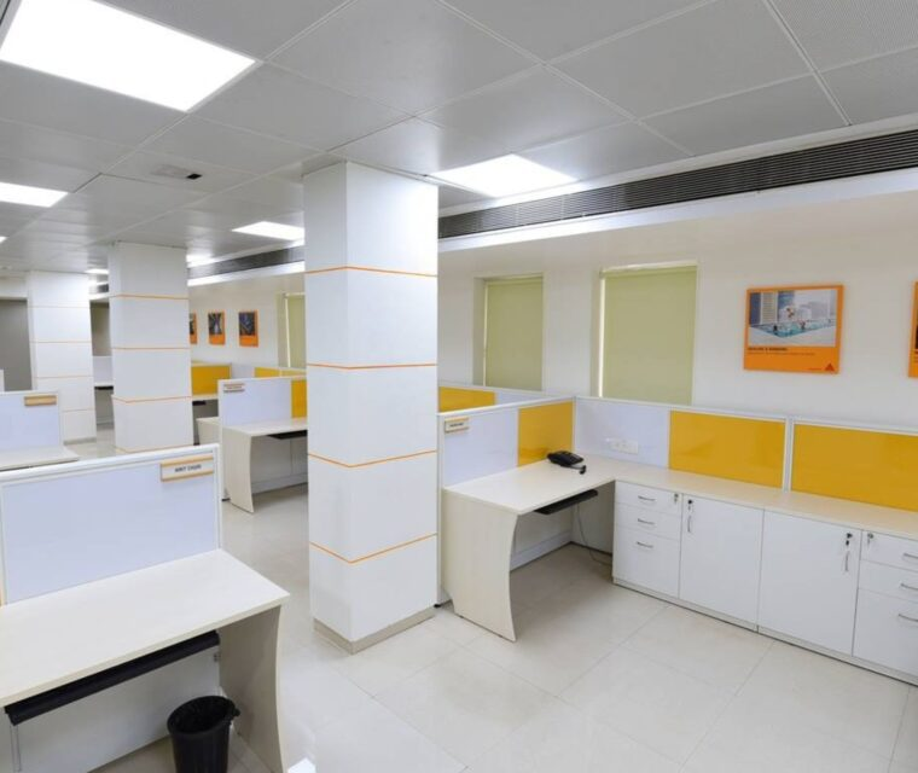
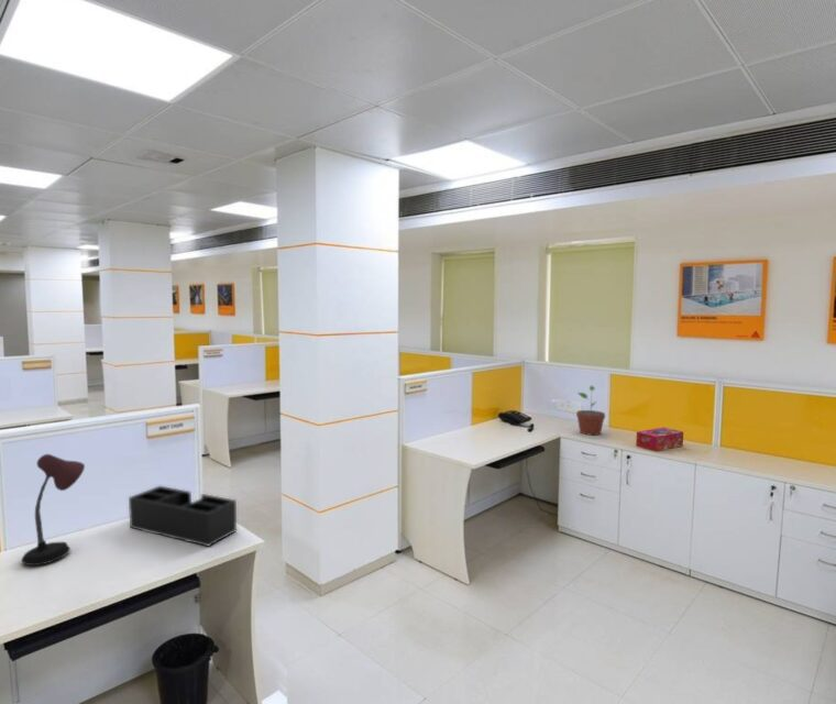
+ desk organizer (183, 514)
+ potted plant (591, 410)
+ tissue box (659, 438)
+ desk lamp (41, 499)
